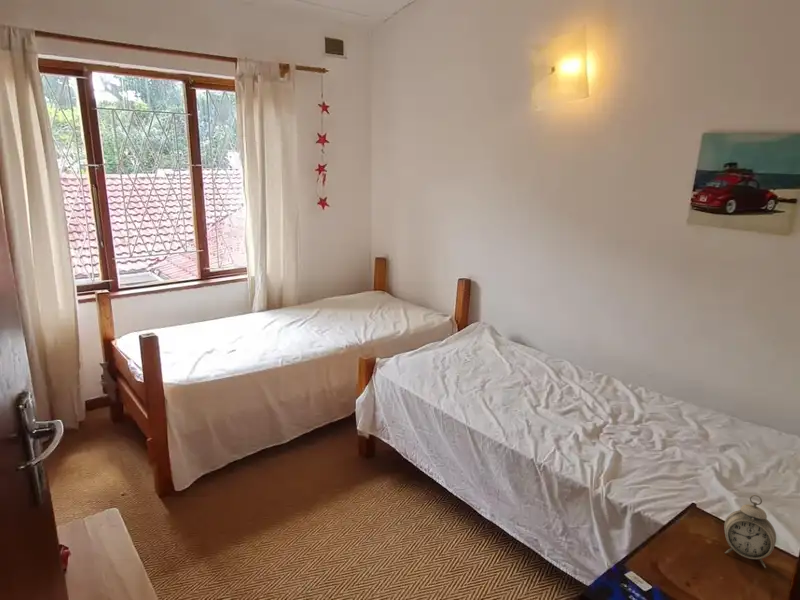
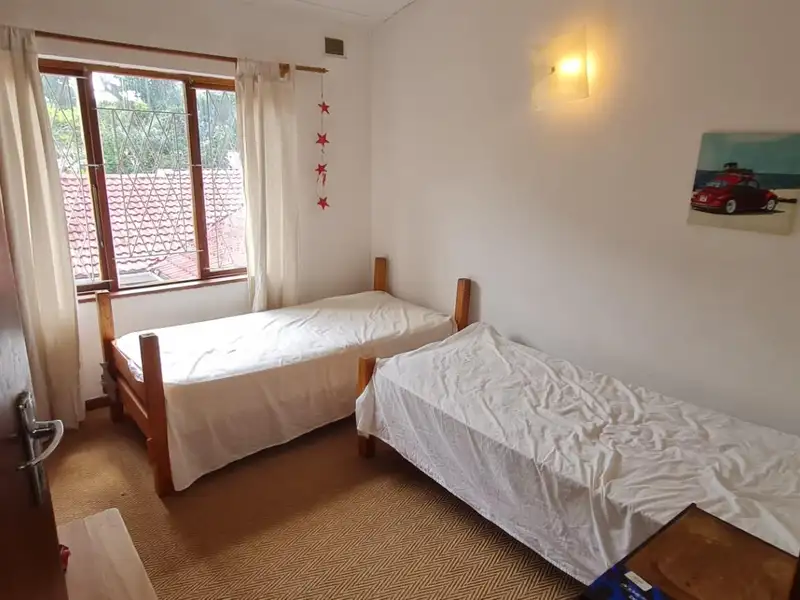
- alarm clock (750, 527)
